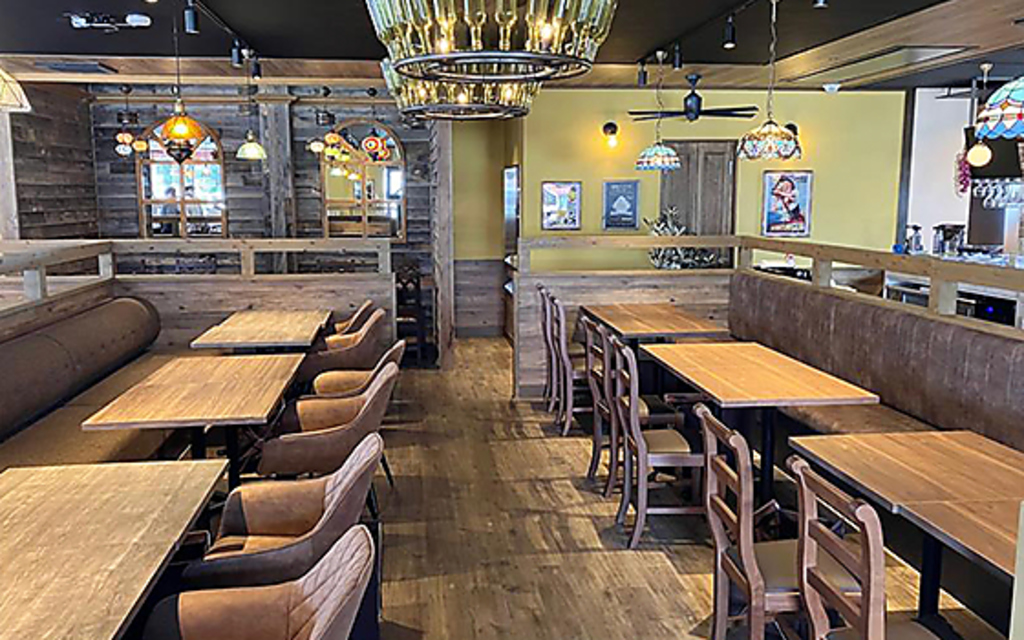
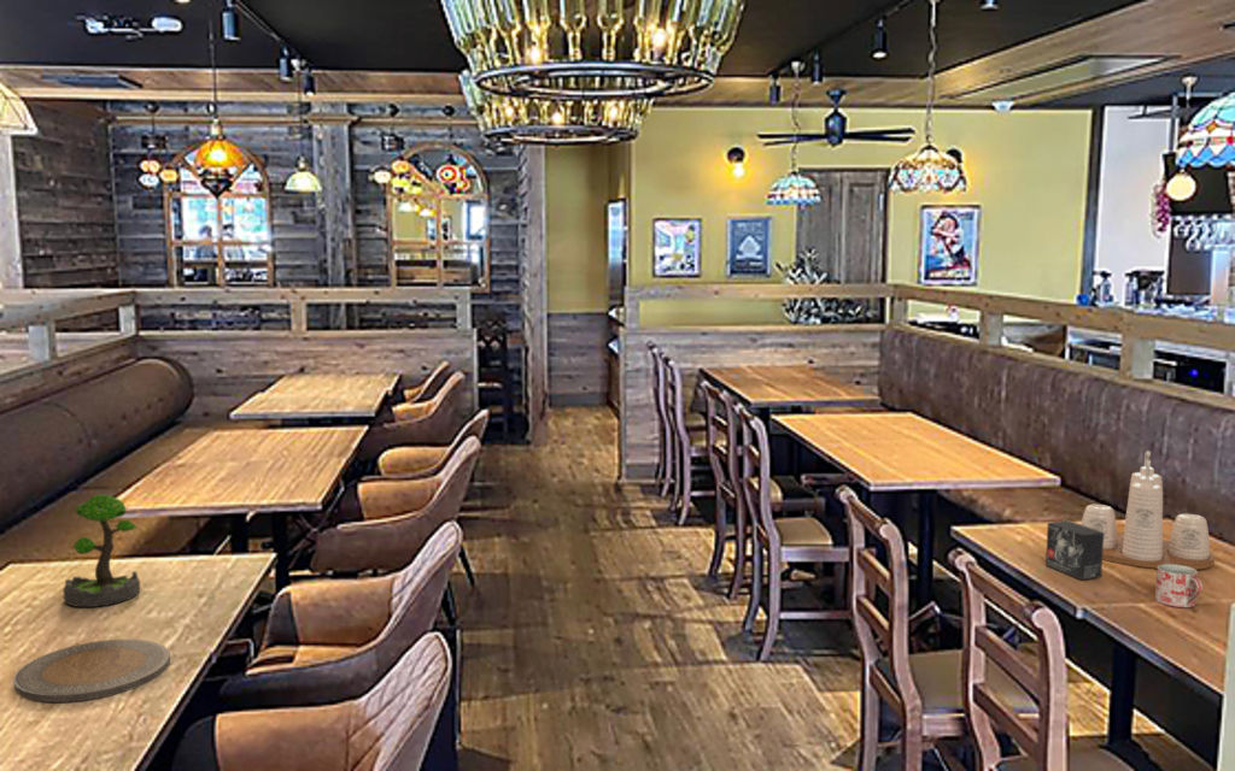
+ condiment set (1145, 505)
+ small box (1073, 549)
+ mug (1178, 587)
+ plate (94, 669)
+ plant (99, 546)
